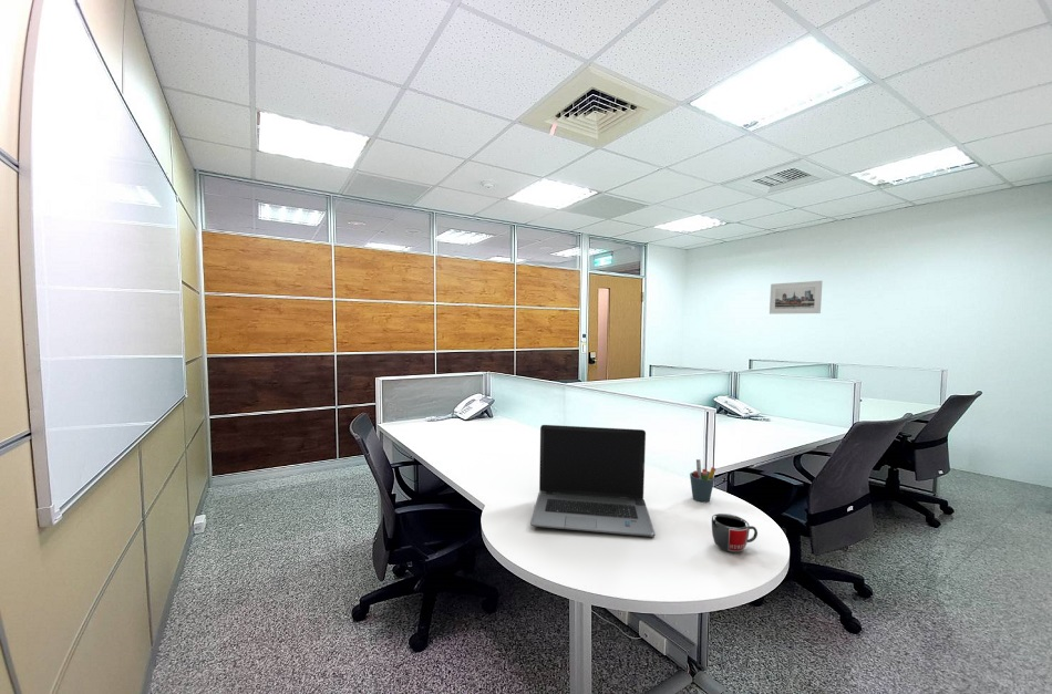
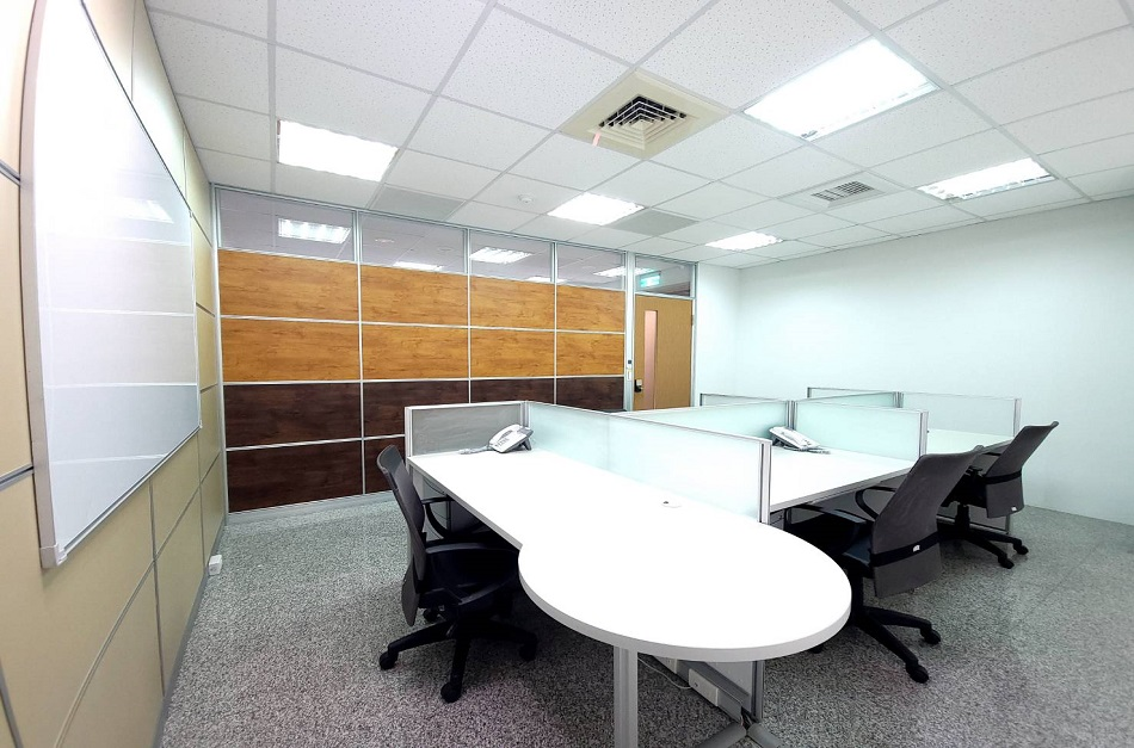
- pen holder (702, 480)
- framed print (794, 298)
- laptop computer (591, 476)
- mug (735, 534)
